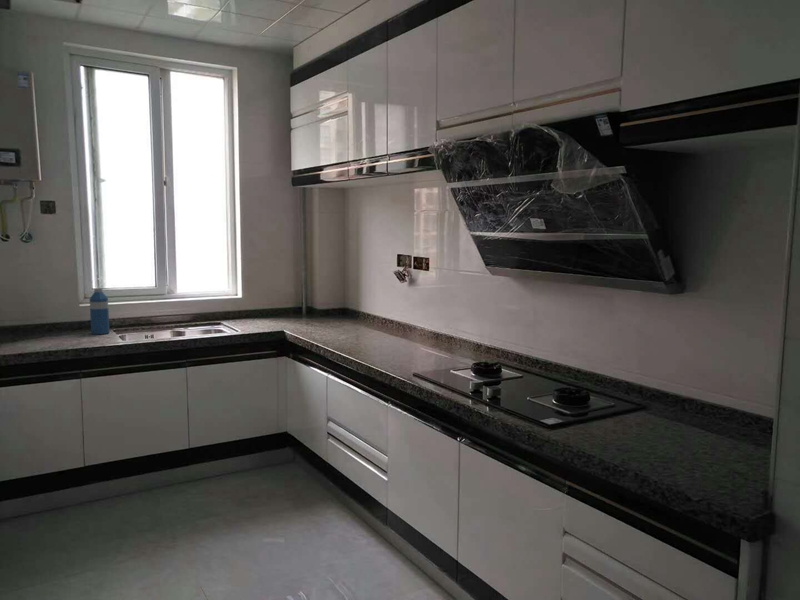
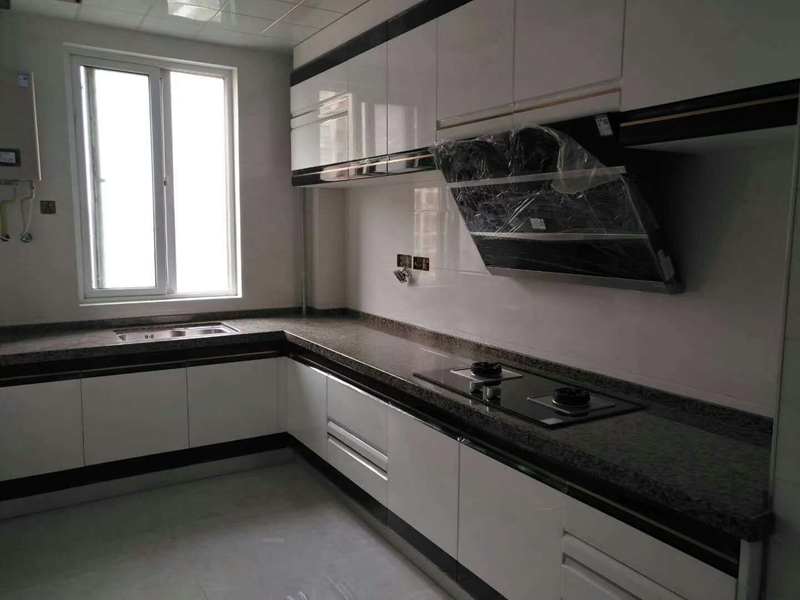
- water bottle (99, 310)
